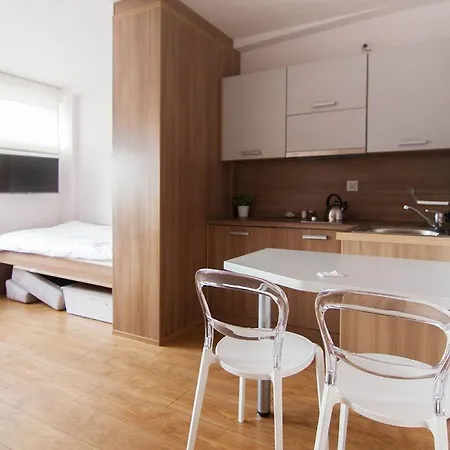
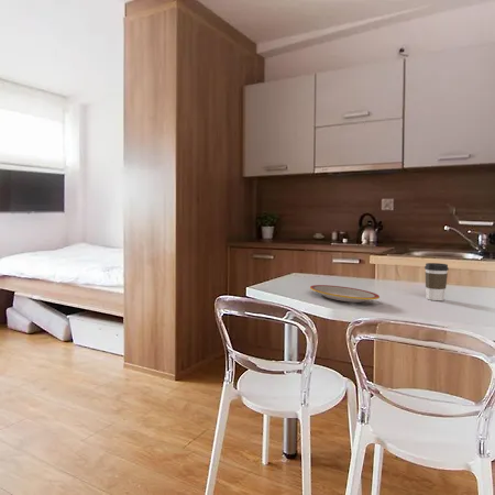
+ coffee cup (436, 282)
+ plate (342, 294)
